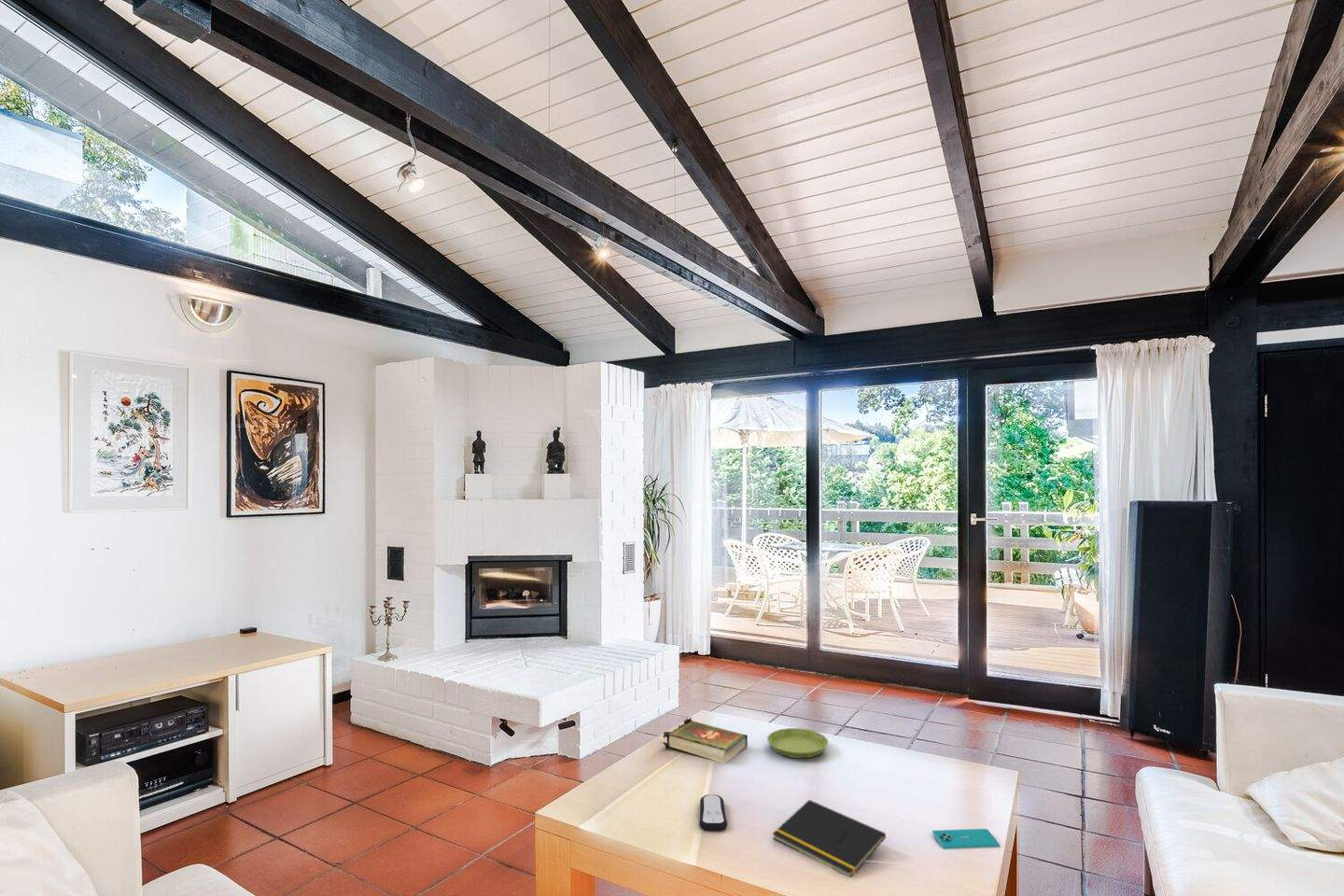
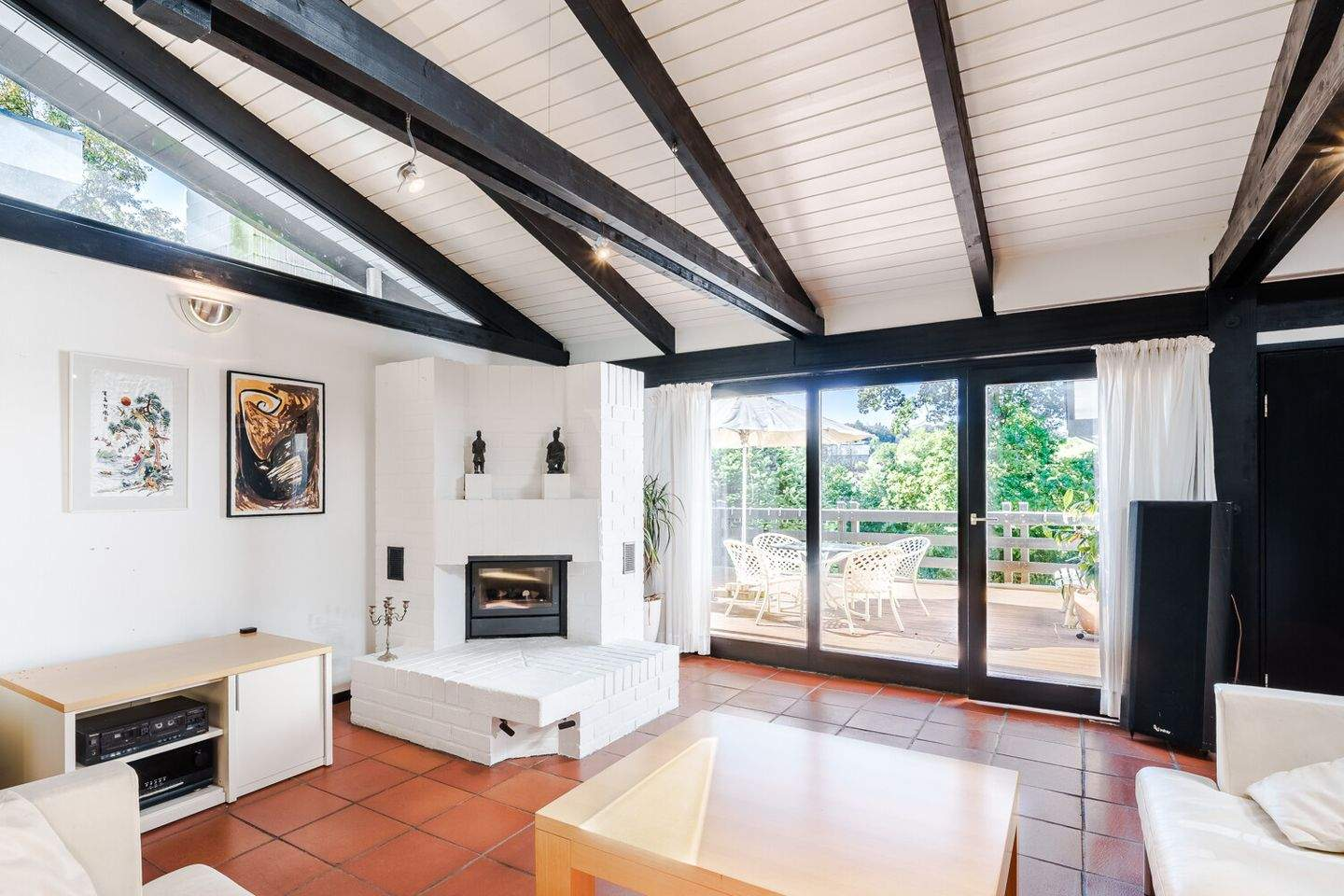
- saucer (797, 744)
- smartphone (965, 838)
- remote control (712, 811)
- book (704, 738)
- notepad (828, 835)
